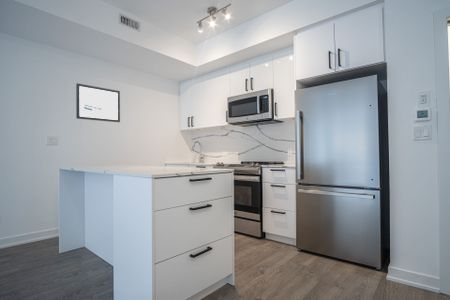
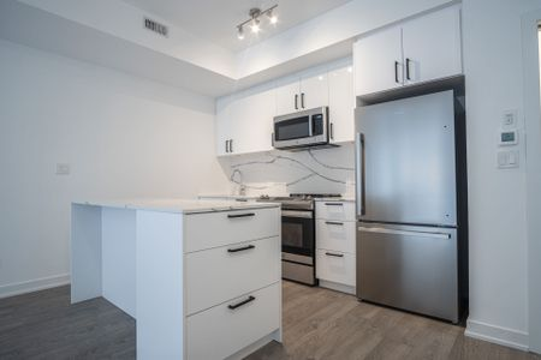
- wall art (99, 104)
